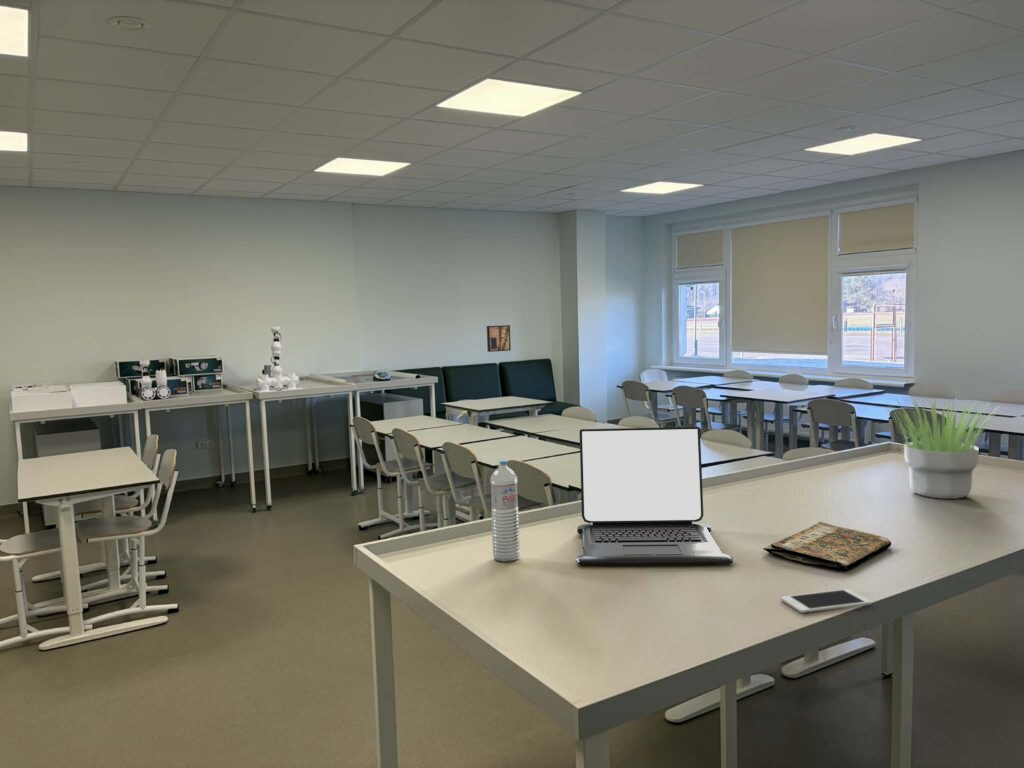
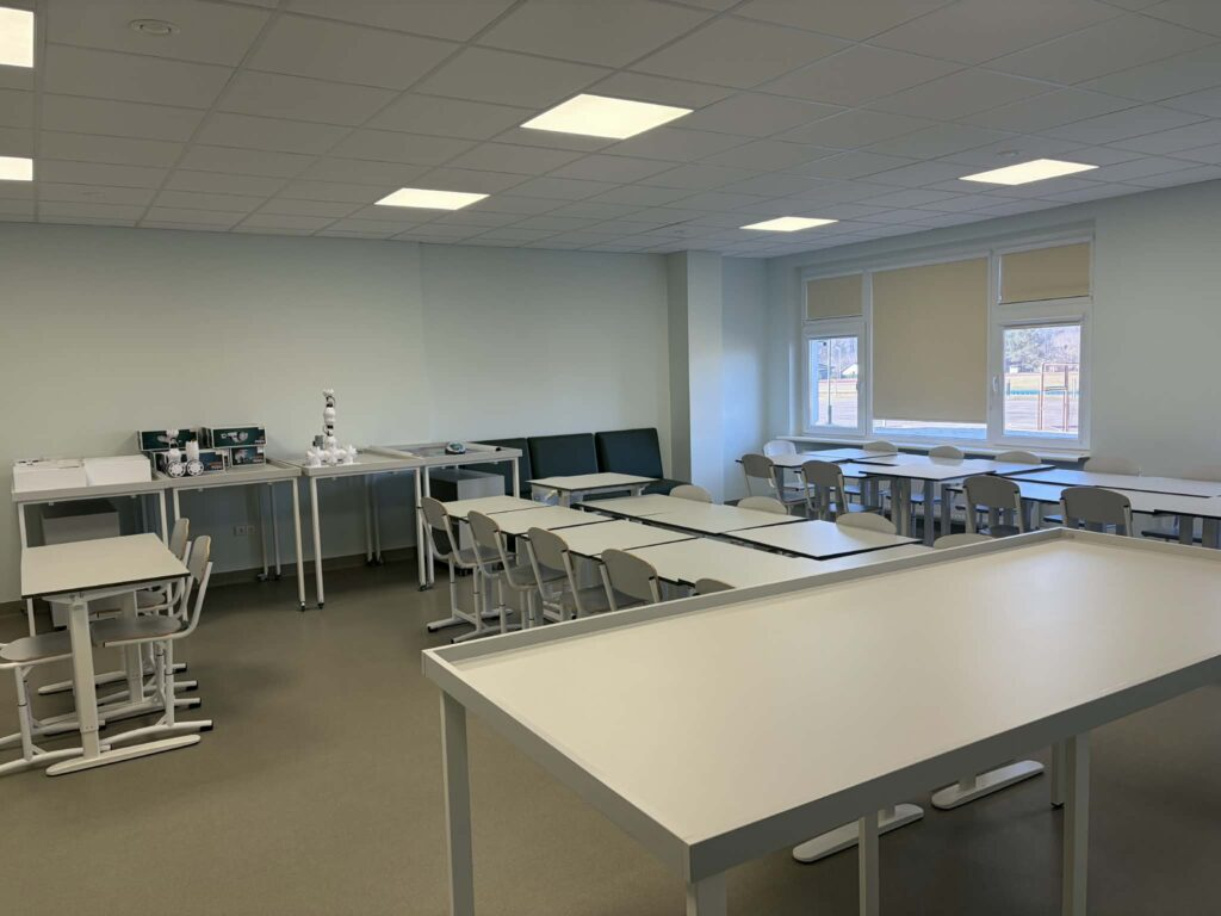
- water bottle (504, 509)
- wall art (498, 338)
- potted plant (939, 448)
- book (827, 544)
- cell phone (825, 600)
- laptop (646, 491)
